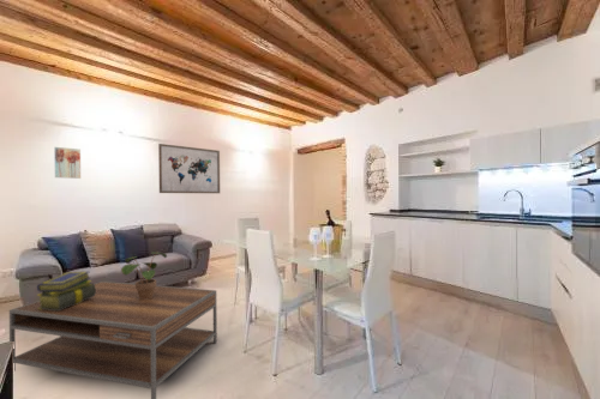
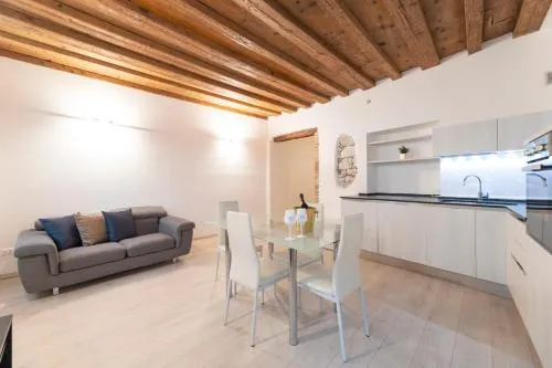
- stack of books (67, 289)
- potted plant (145, 276)
- wall art (67, 163)
- wall art (191, 170)
- coffee table (120, 328)
